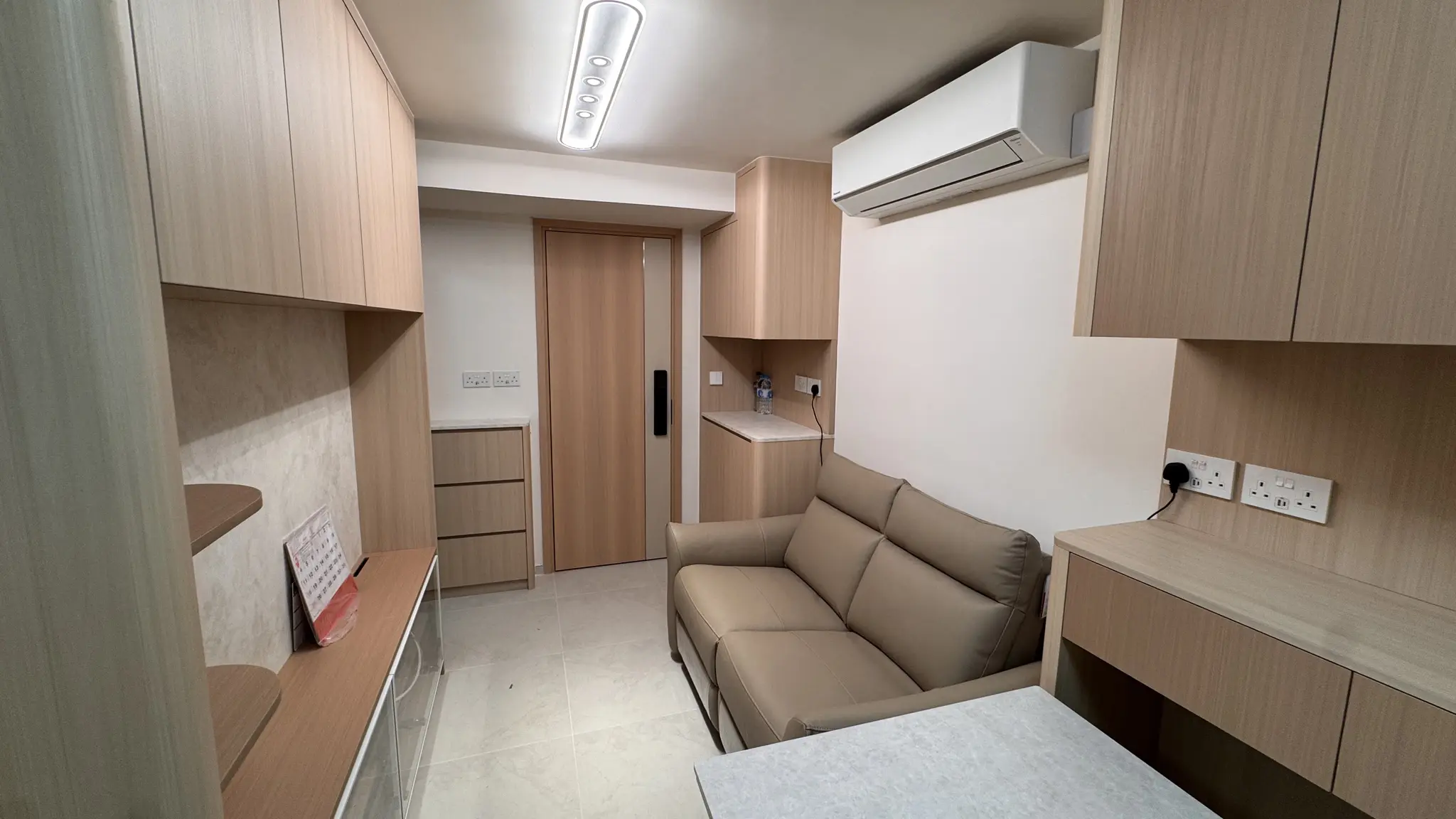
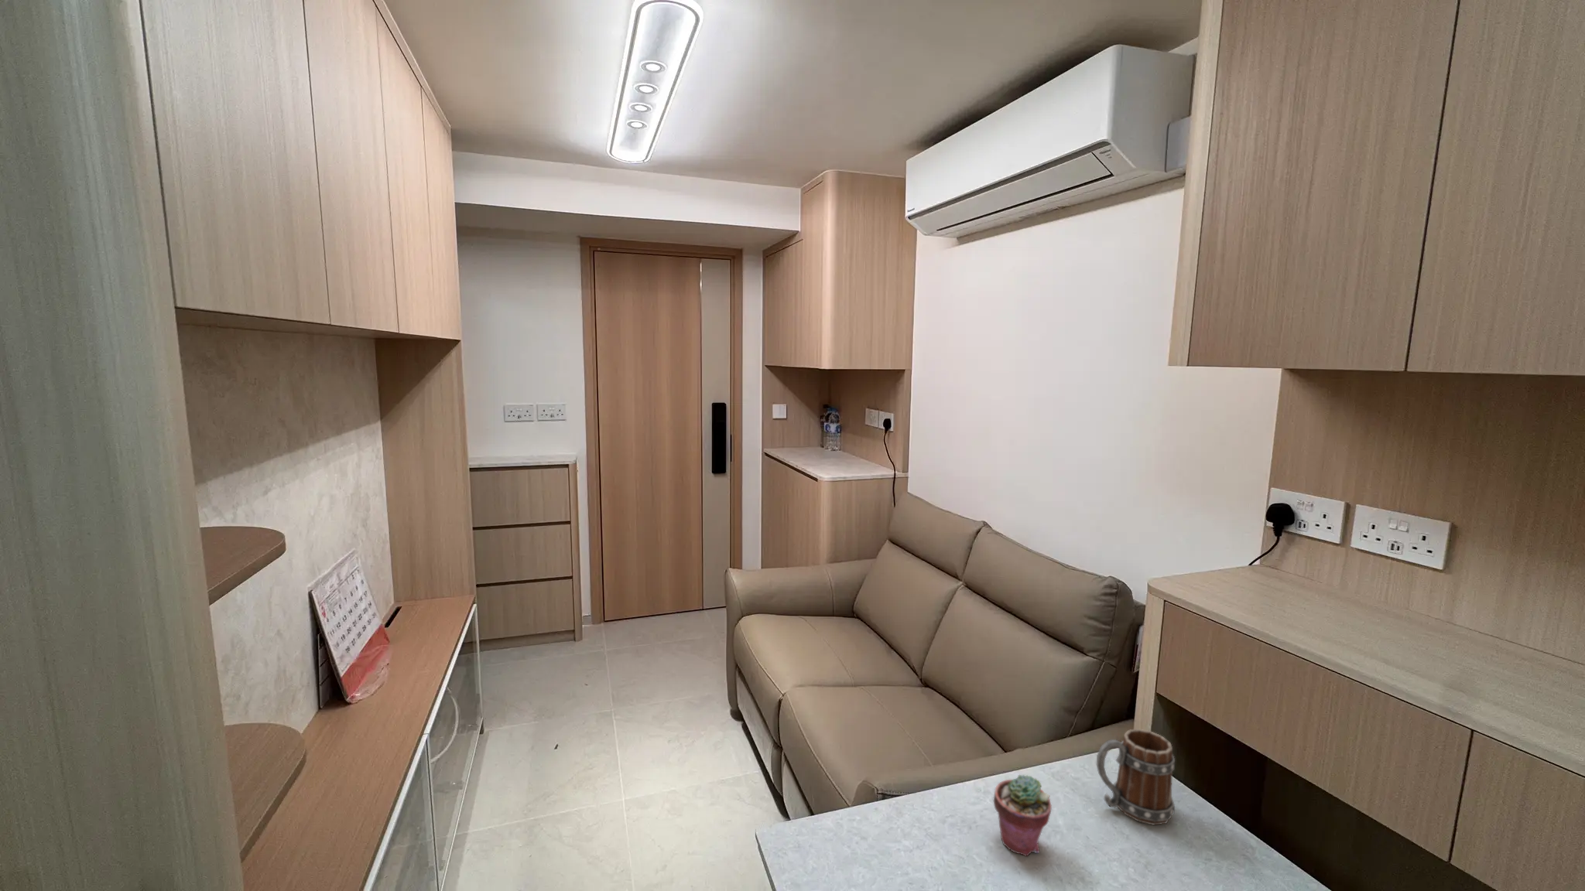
+ mug (1134, 775)
+ potted succulent (1021, 809)
